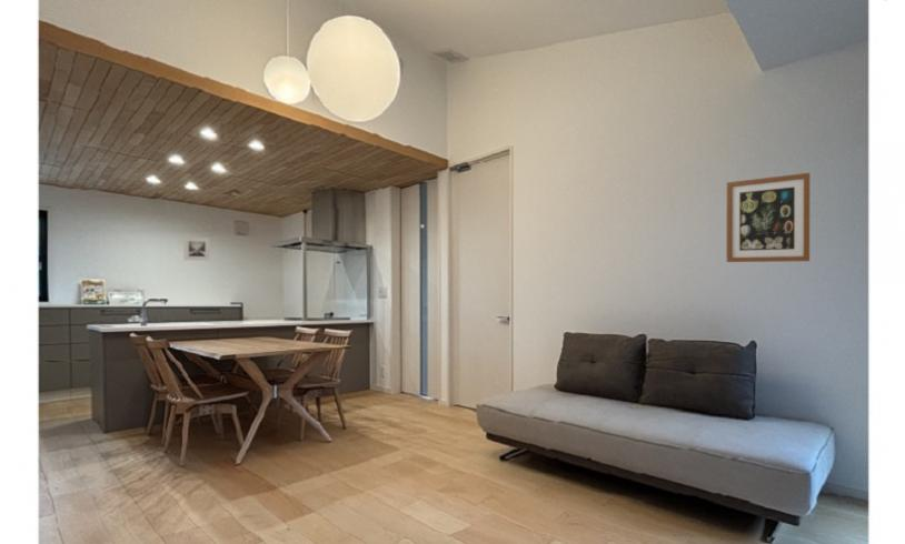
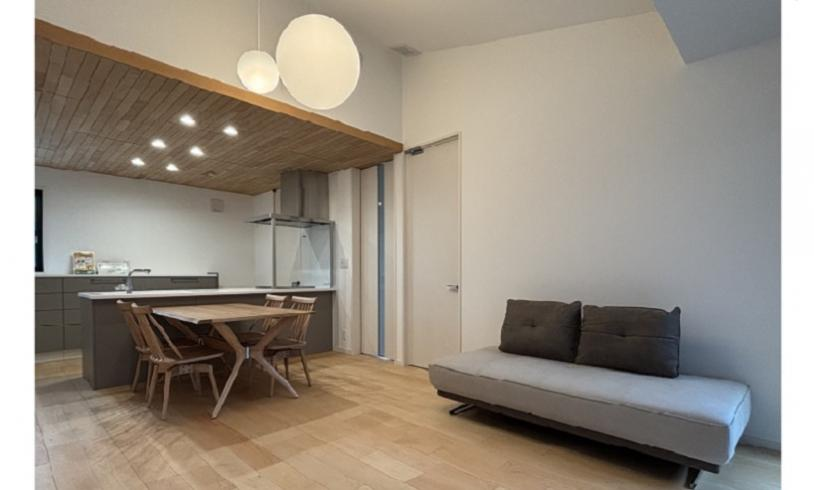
- wall art (766, 220)
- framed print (197, 249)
